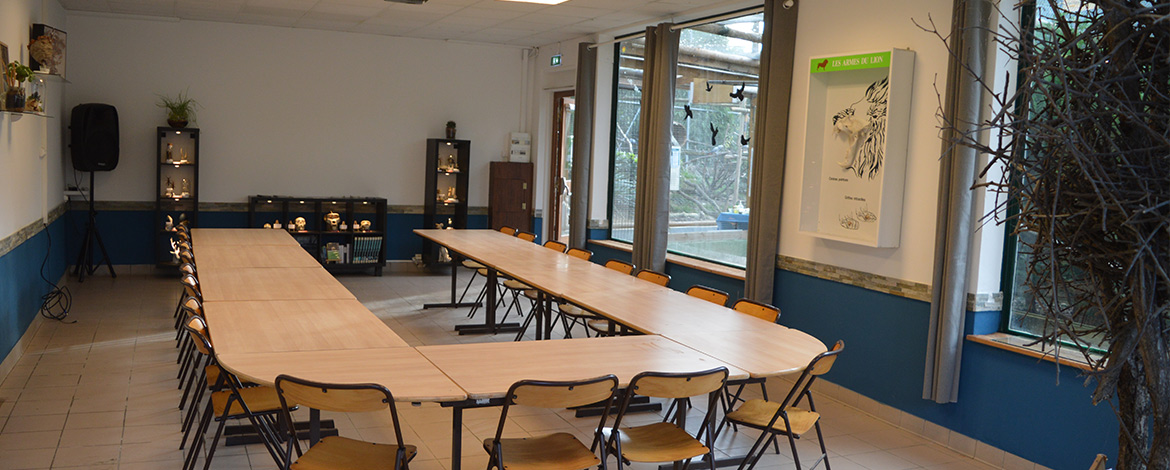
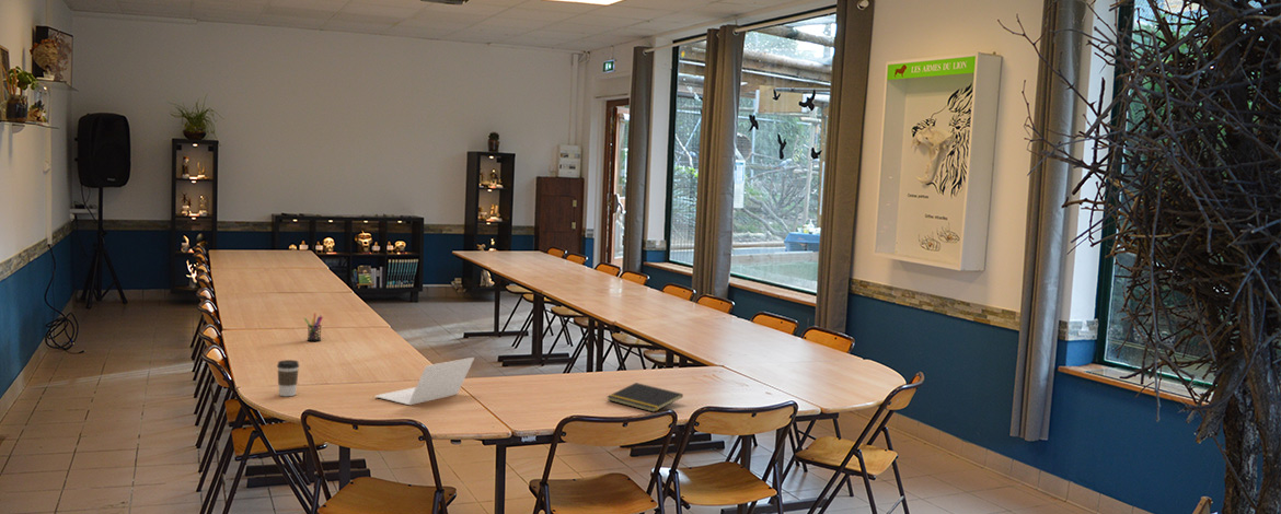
+ notepad (644, 396)
+ pen holder (312, 327)
+ laptop (425, 374)
+ coffee cup (287, 377)
